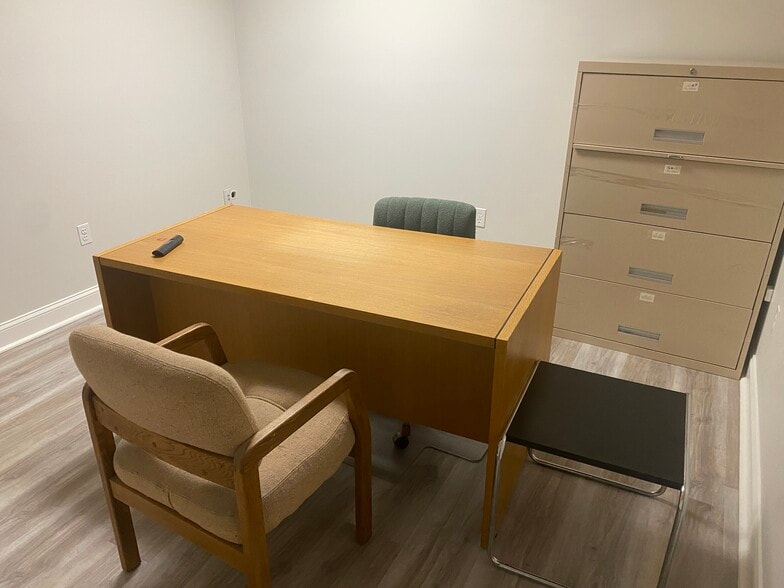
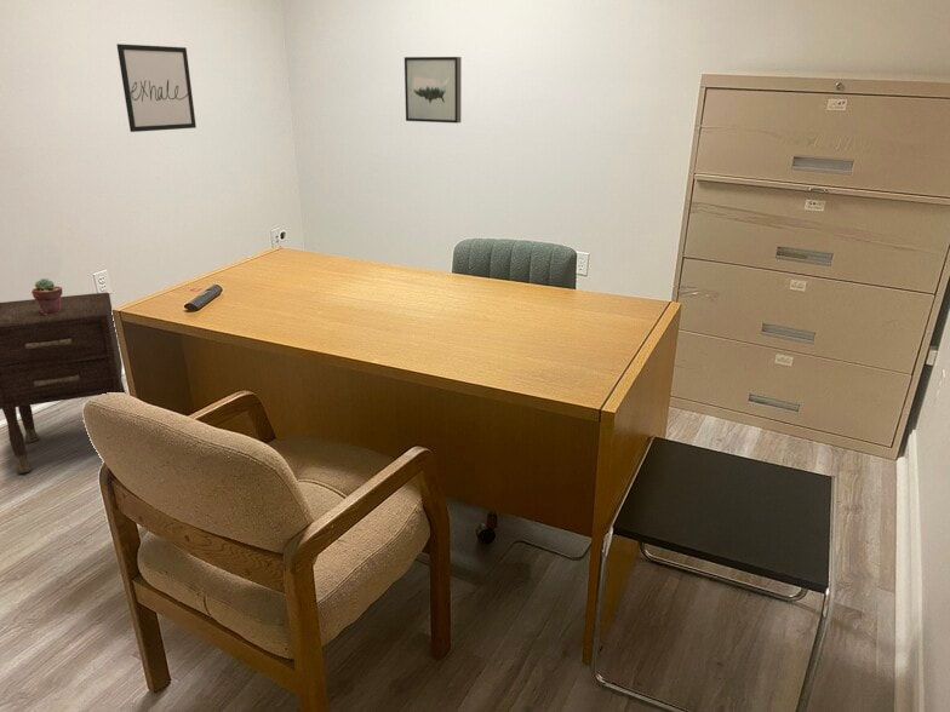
+ wall art (159, 88)
+ nightstand (63, 380)
+ potted succulent (47, 294)
+ wall art (433, 90)
